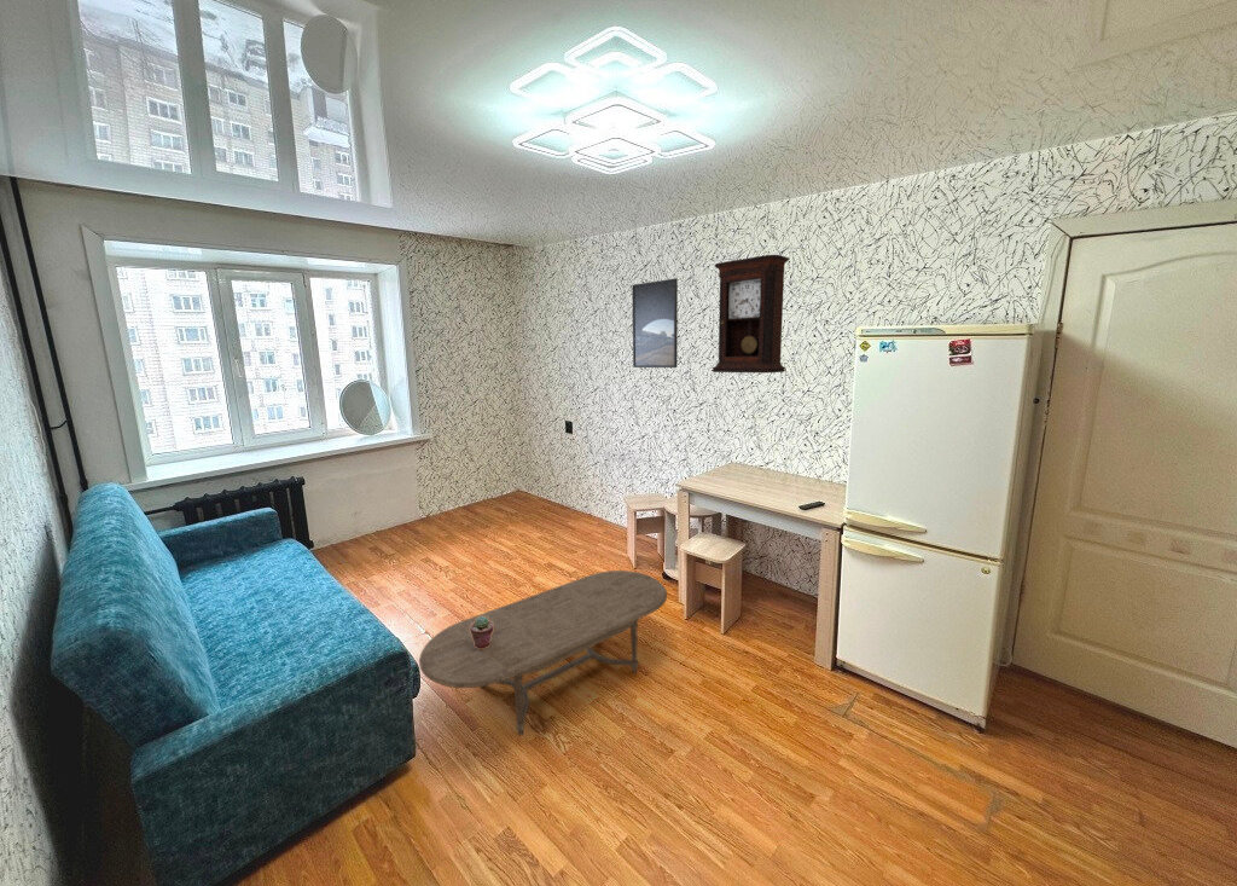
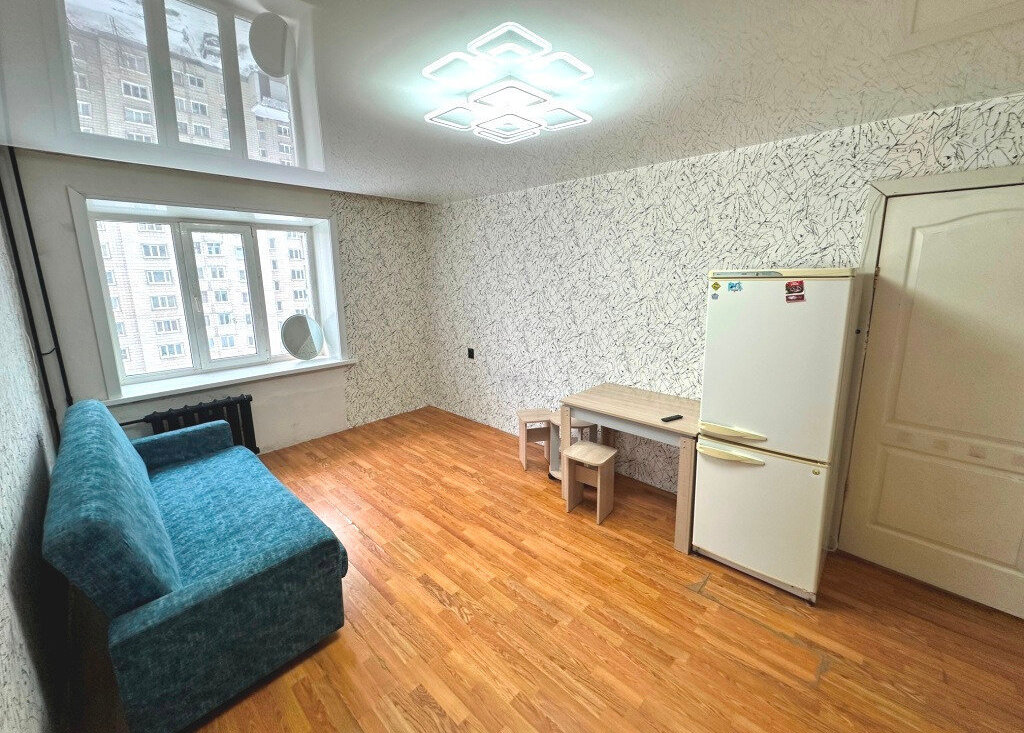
- pendulum clock (747, 317)
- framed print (654, 325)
- coffee table (558, 647)
- potted succulent (482, 630)
